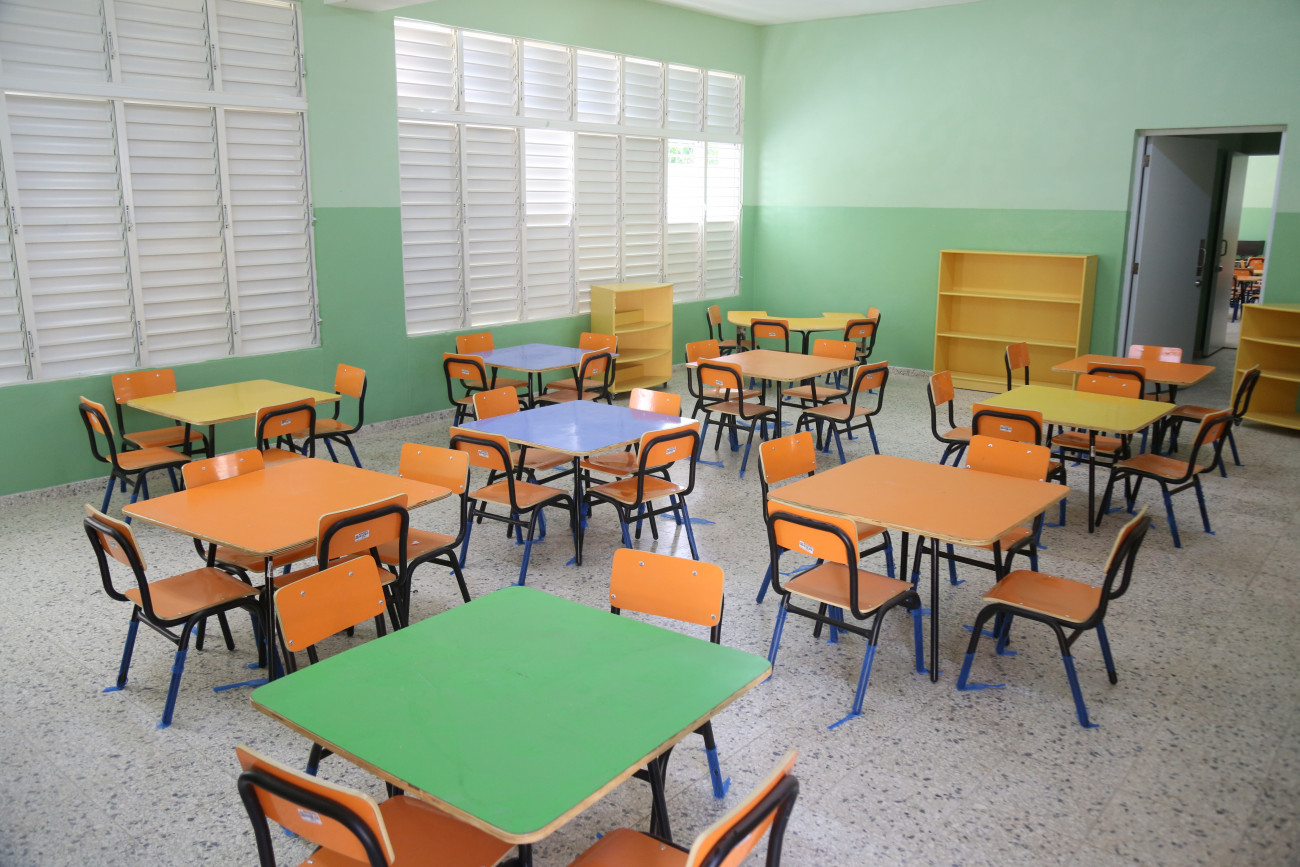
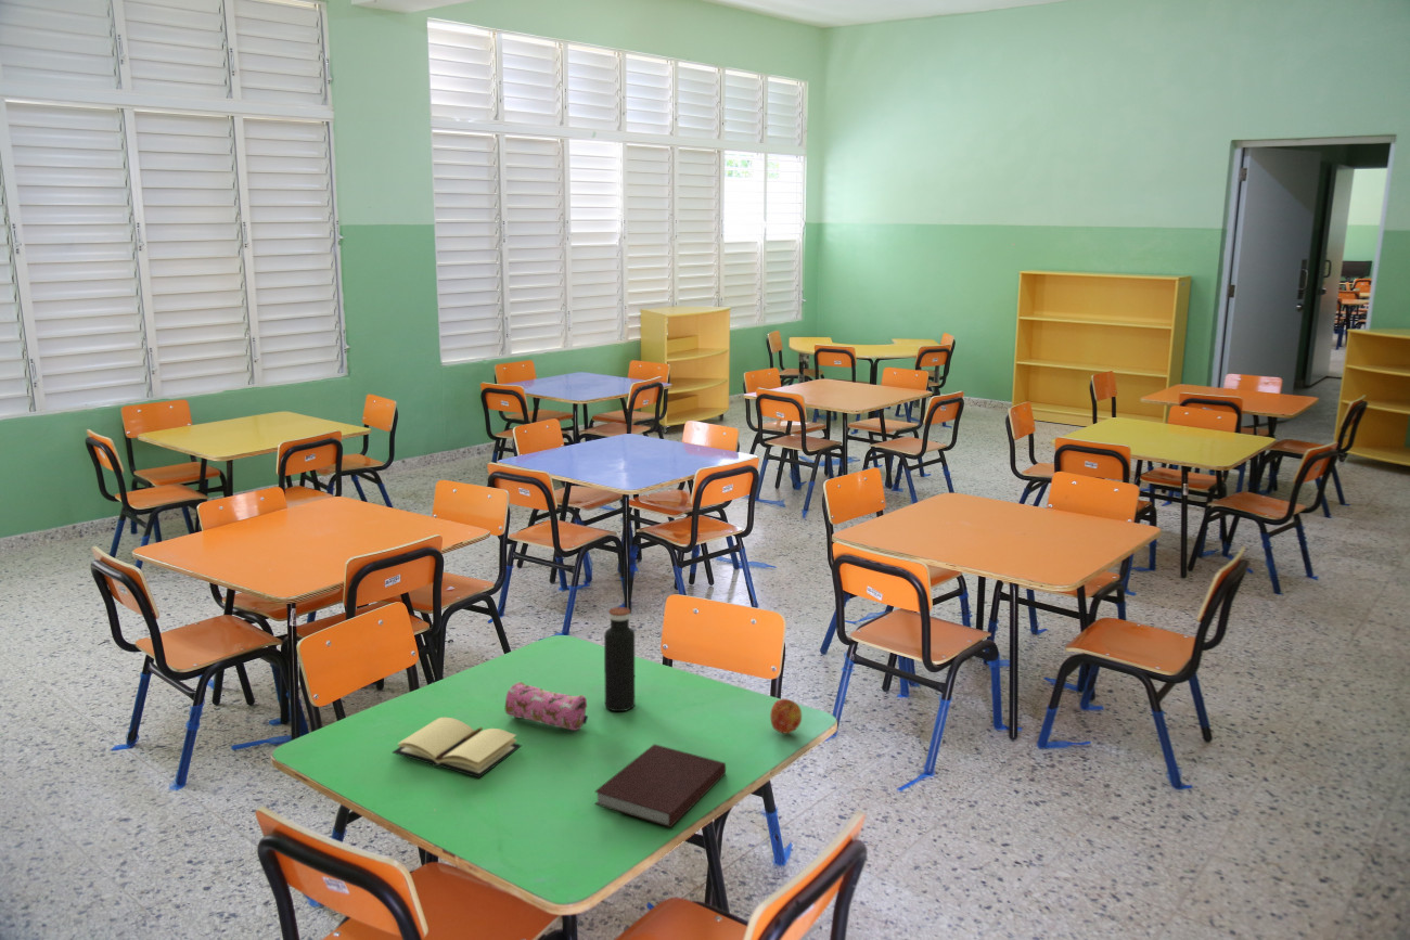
+ apple (785, 717)
+ water bottle (619, 658)
+ notebook (662, 783)
+ book (459, 743)
+ pencil case (546, 705)
